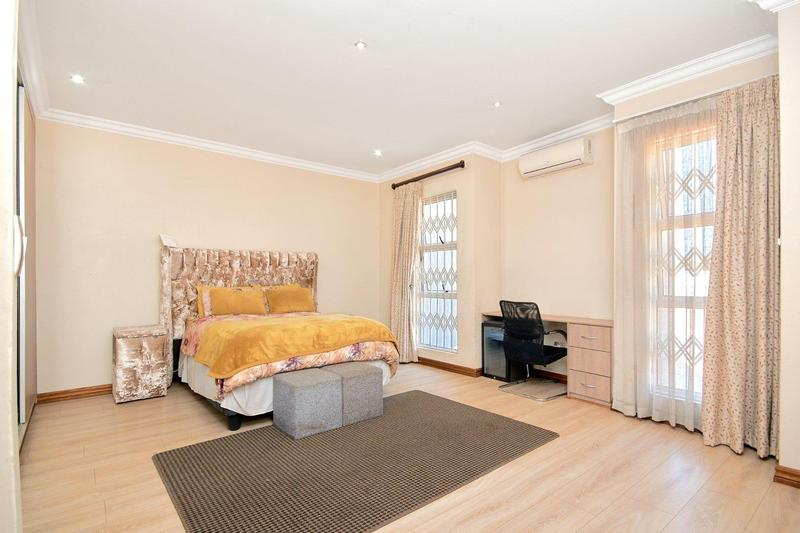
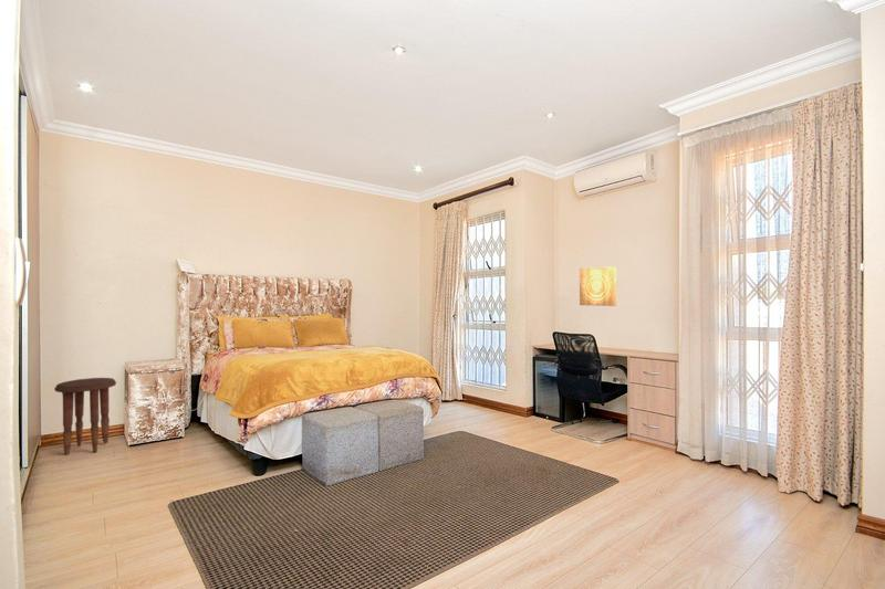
+ wall art (597, 286)
+ side table (82, 414)
